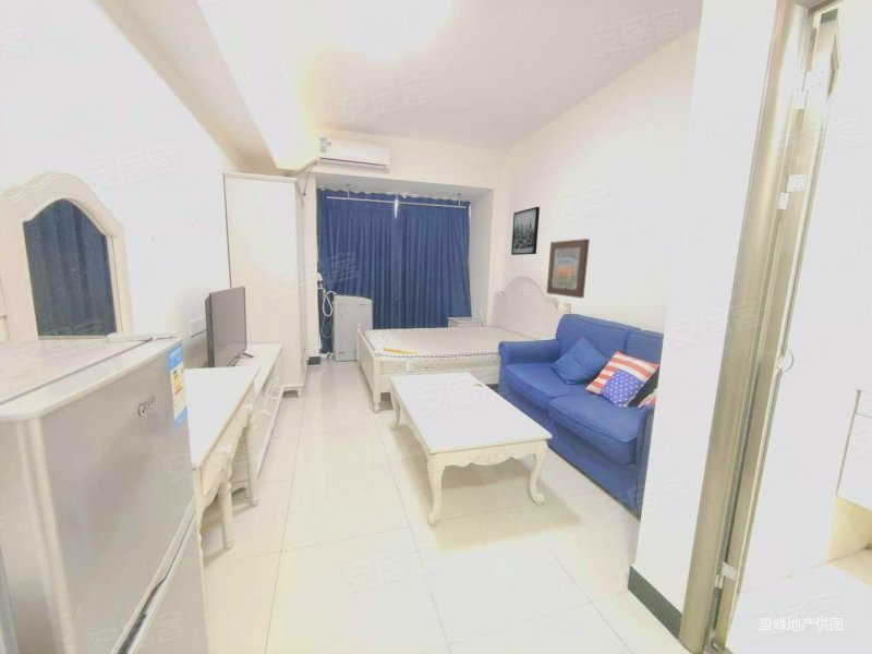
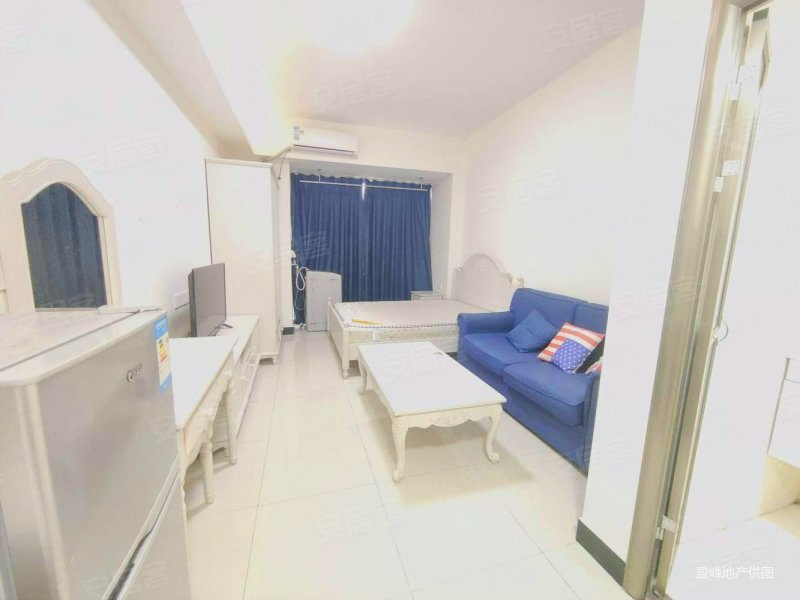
- wall art (524, 232)
- wall art (566, 268)
